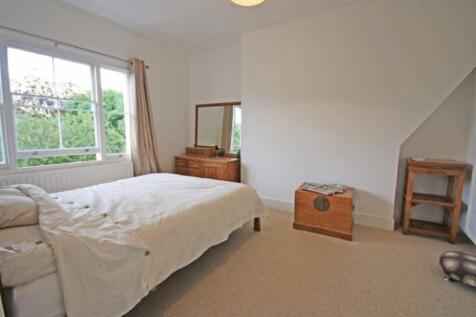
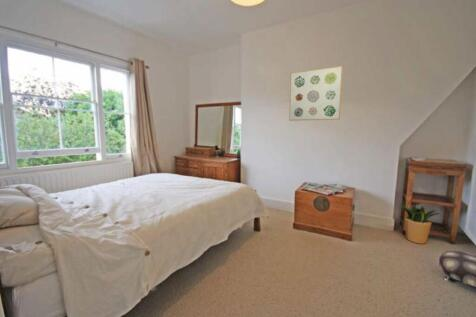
+ wall art (314, 95)
+ potted plant (418, 223)
